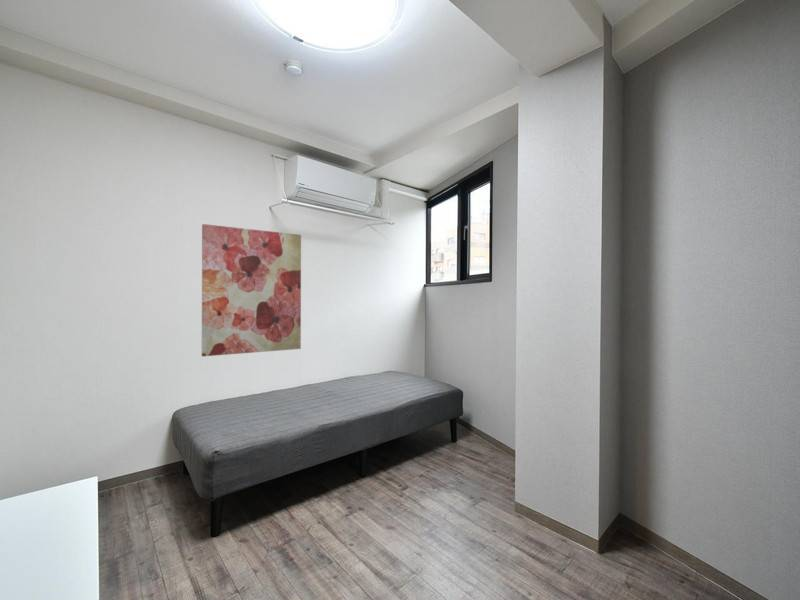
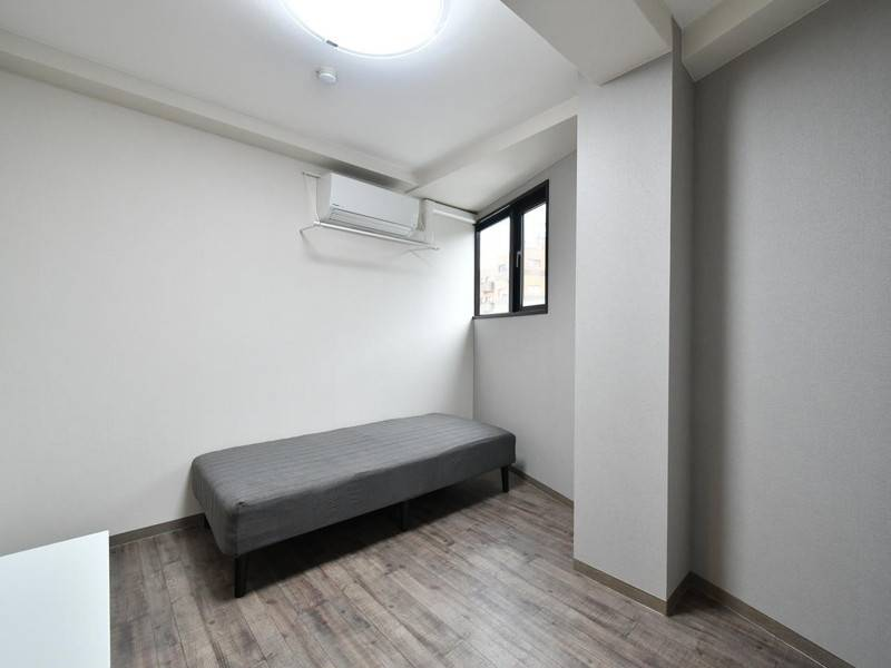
- wall art (254, 291)
